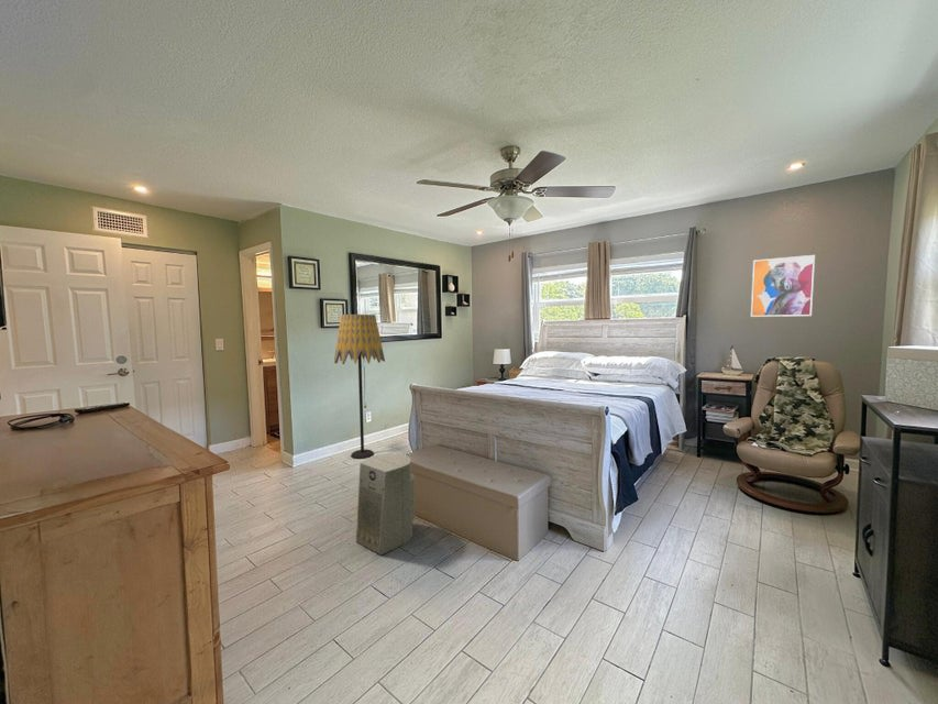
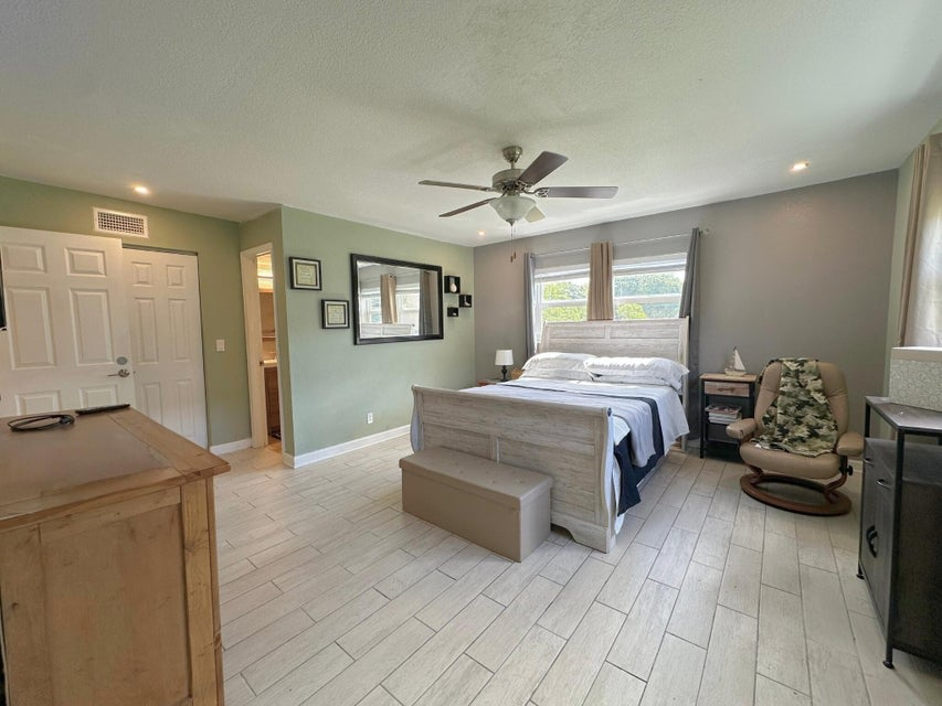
- floor lamp (360, 385)
- wall art (781, 287)
- fan (388, 498)
